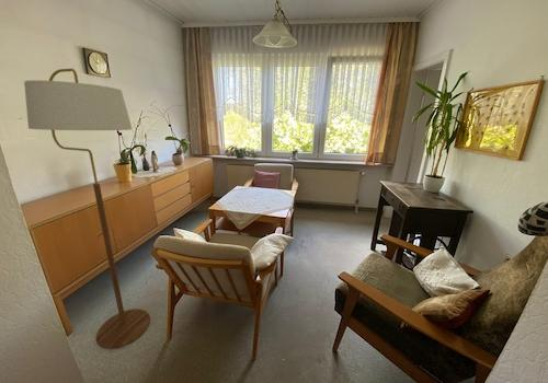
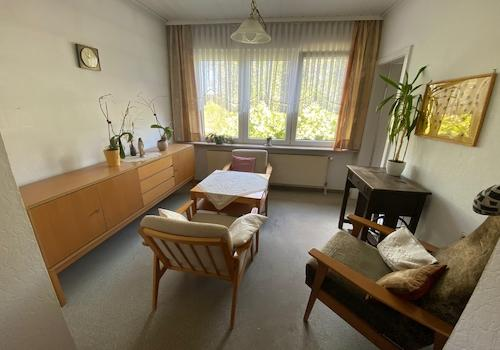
- floor lamp (100, 219)
